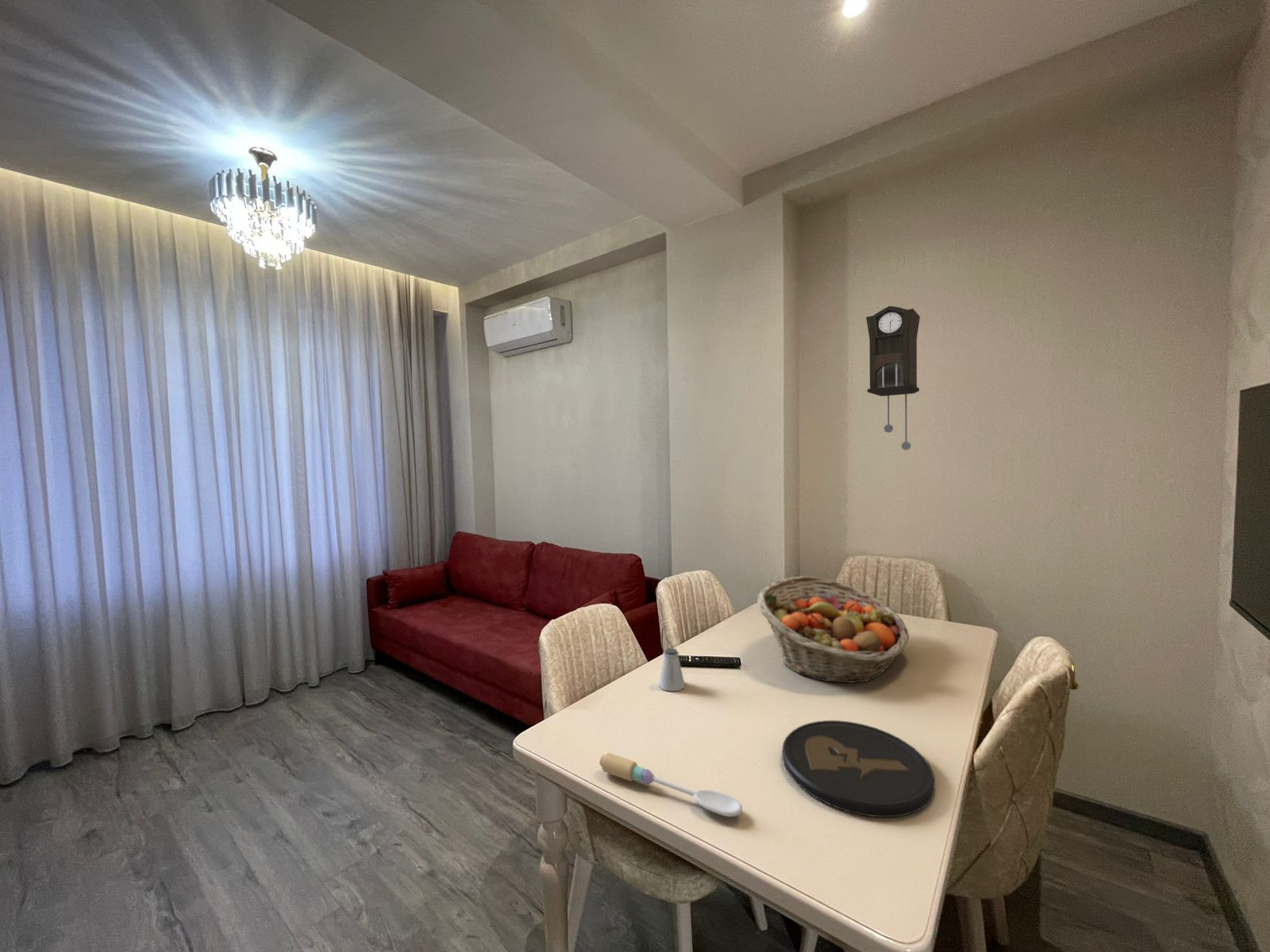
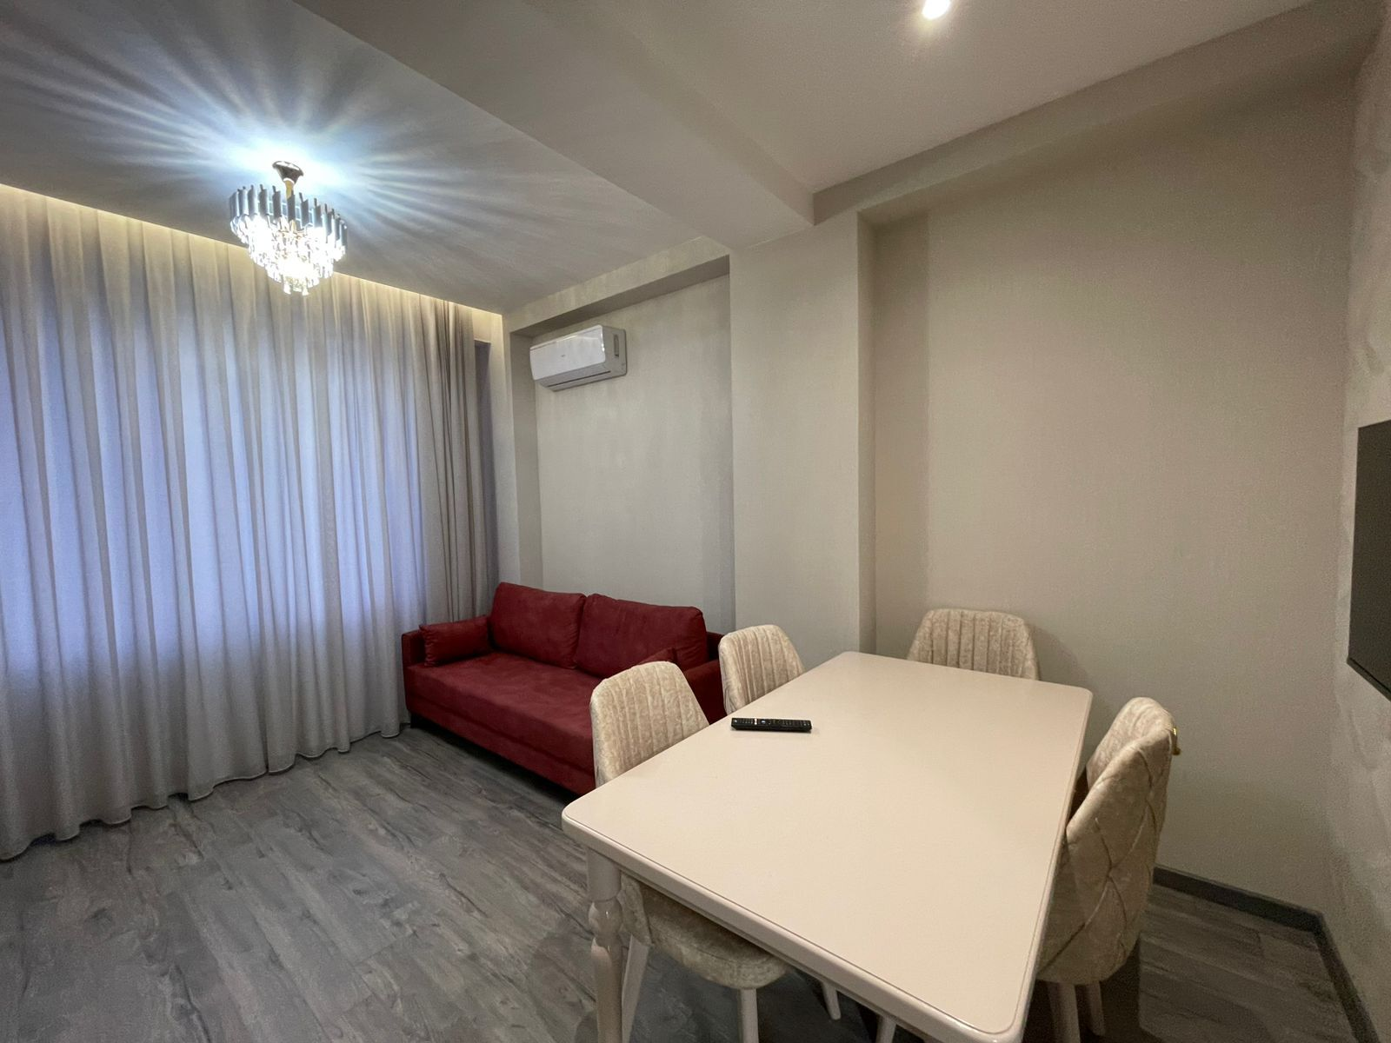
- pendulum clock (893, 380)
- spoon (666, 783)
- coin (854, 762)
- saltshaker (671, 667)
- fruit basket (831, 624)
